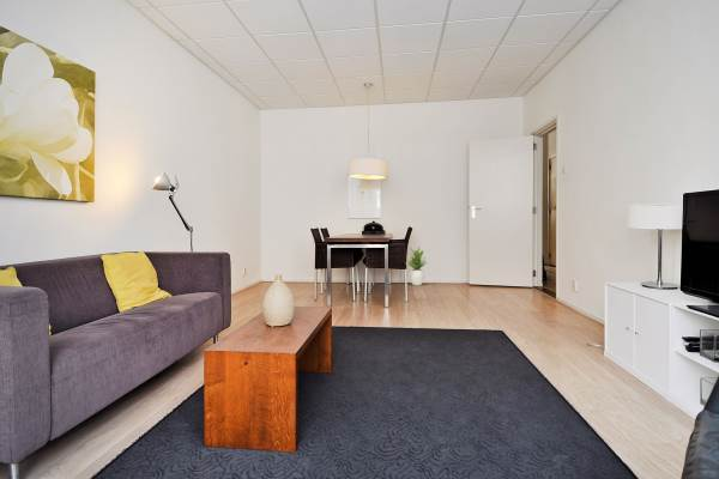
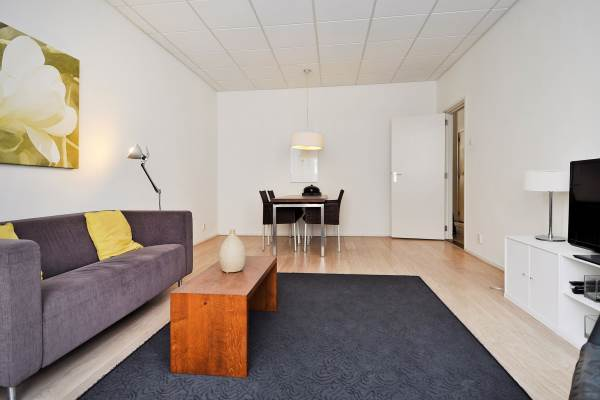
- potted plant (416, 265)
